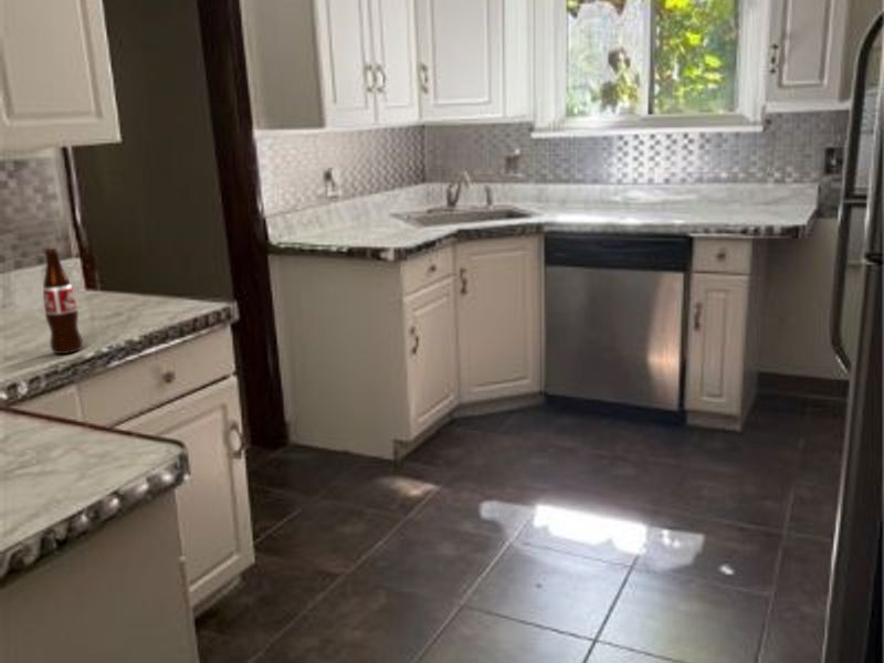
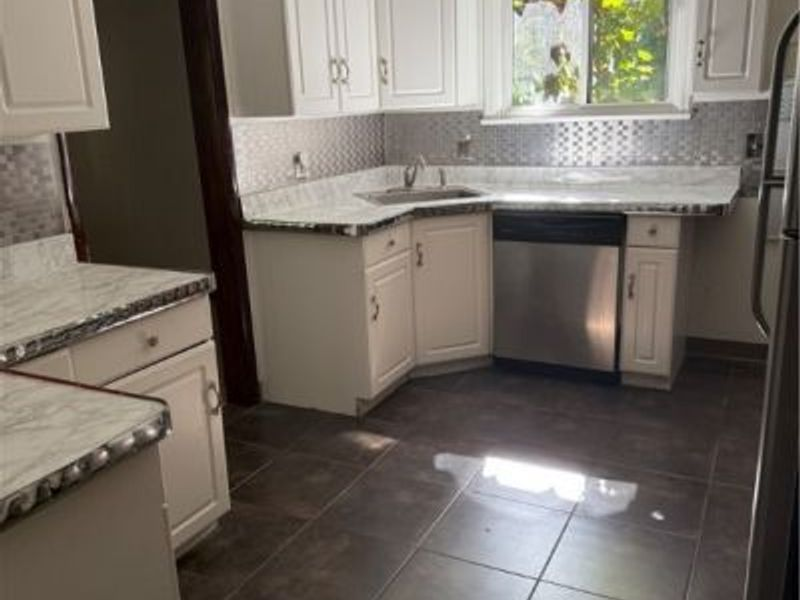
- bottle (59, 301)
